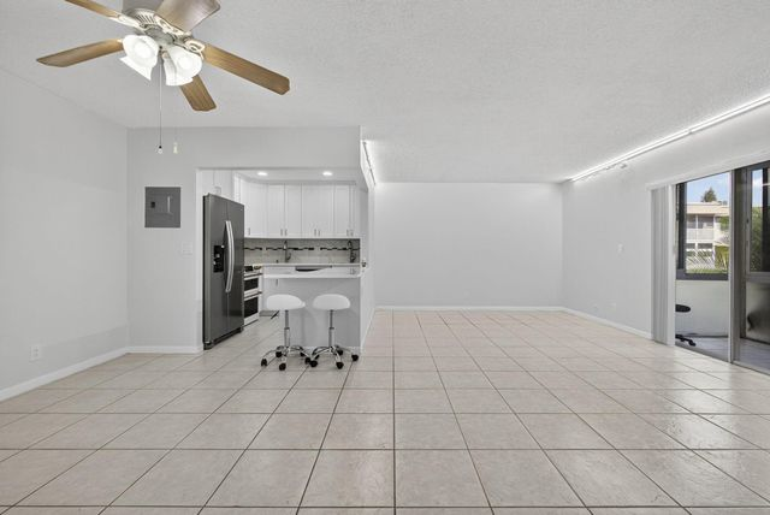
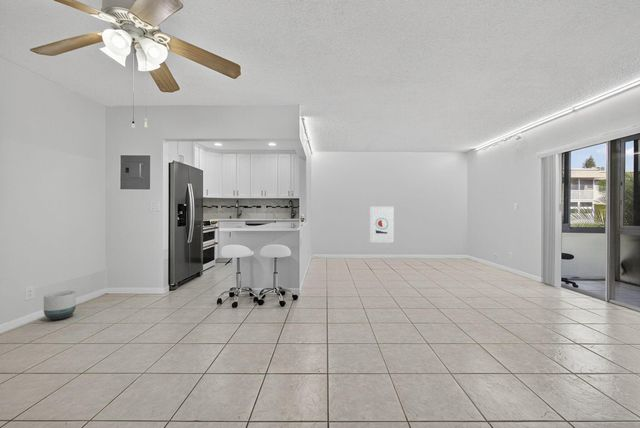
+ planter (60, 306)
+ wall art (381, 224)
